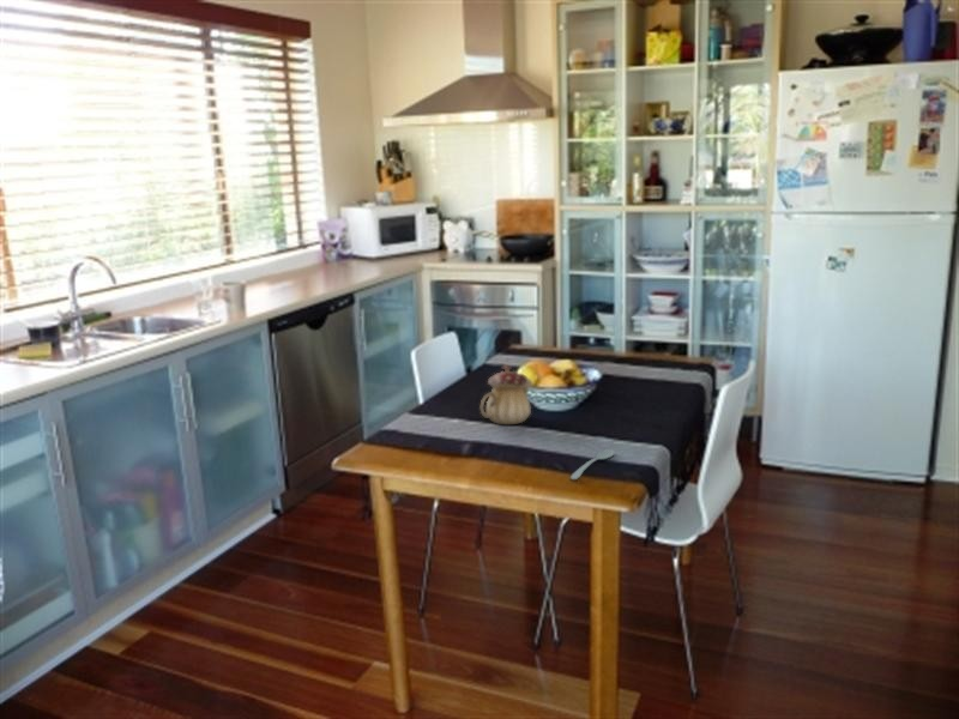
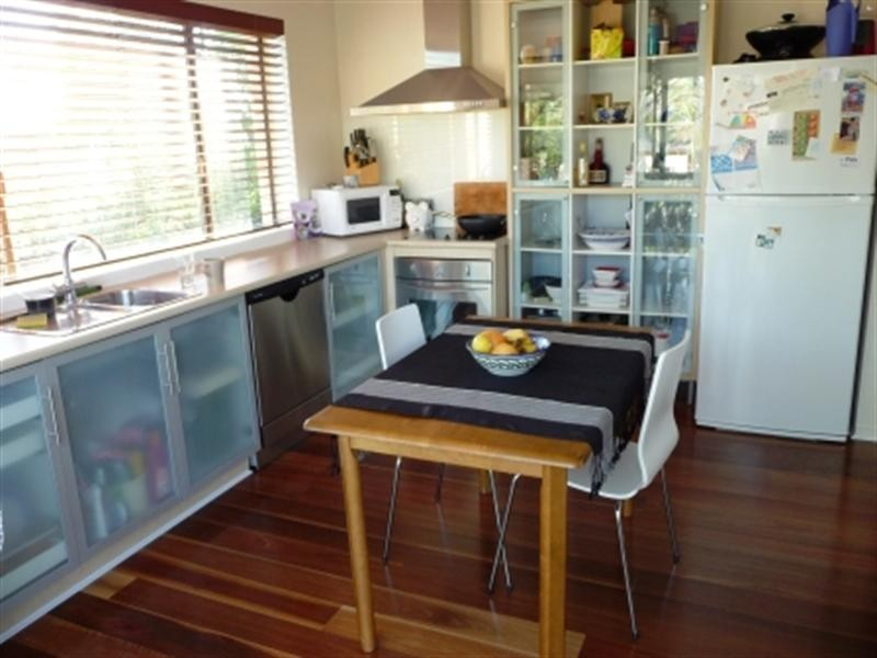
- spoon (592, 461)
- teapot (505, 392)
